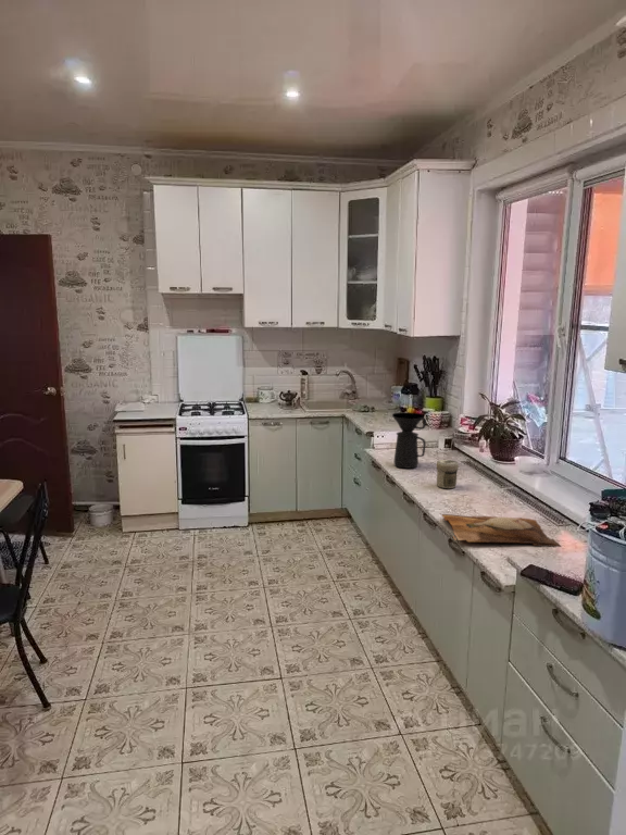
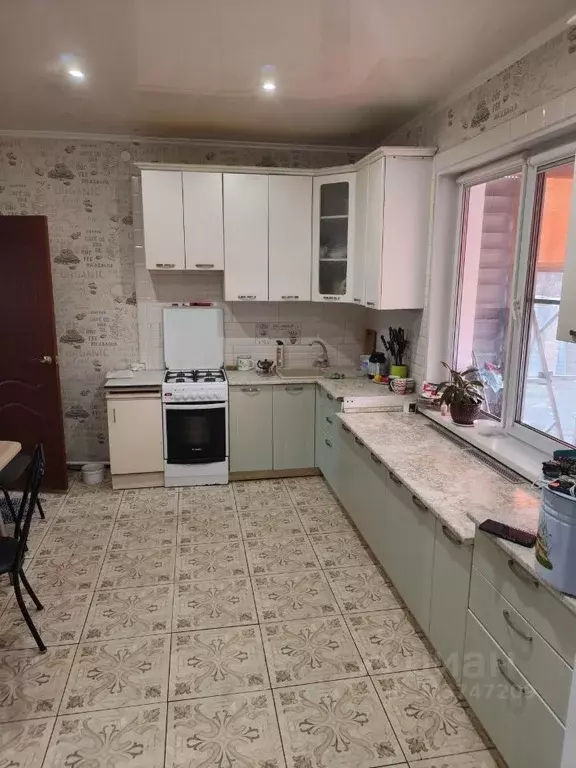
- cutting board (499, 524)
- jar (447, 473)
- coffee maker (406, 440)
